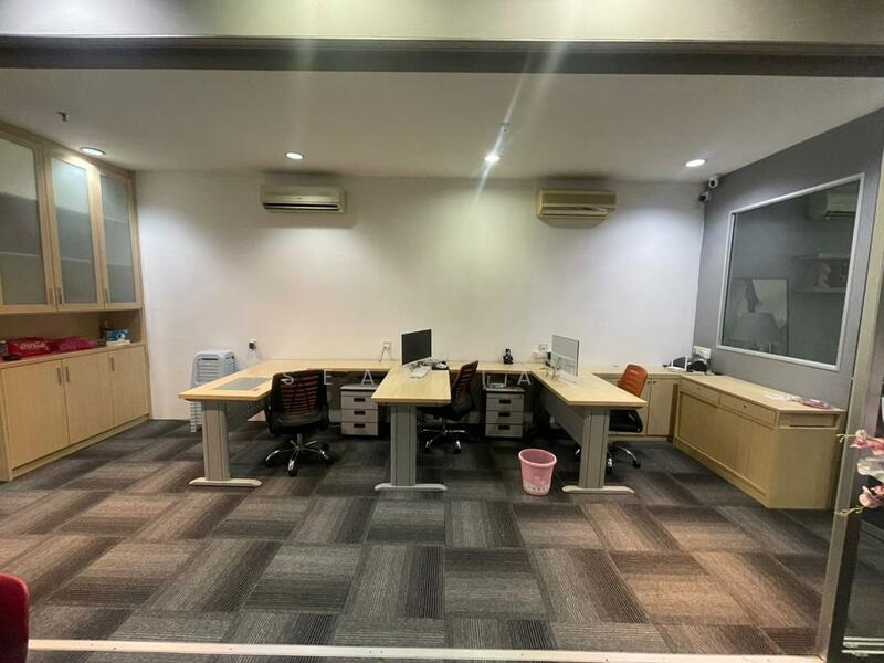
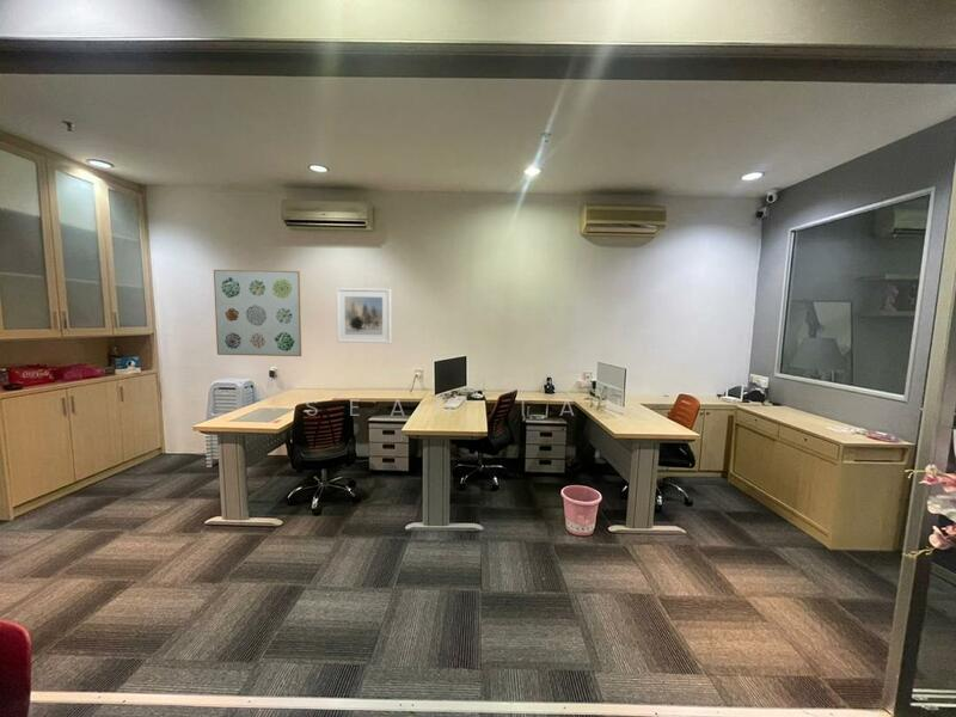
+ wall art (257, 313)
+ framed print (363, 315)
